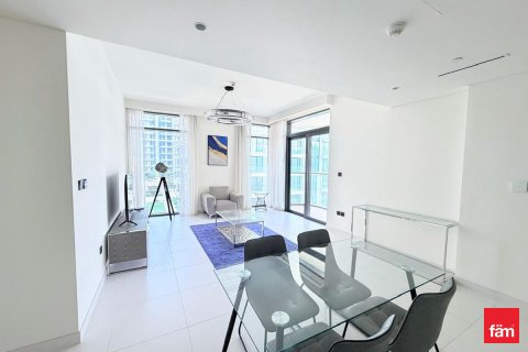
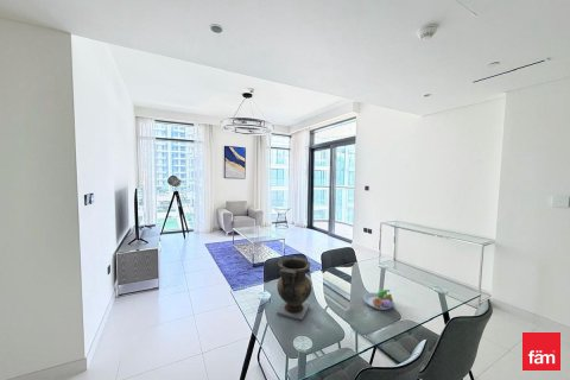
+ vase (293, 286)
+ fruit bowl (379, 297)
